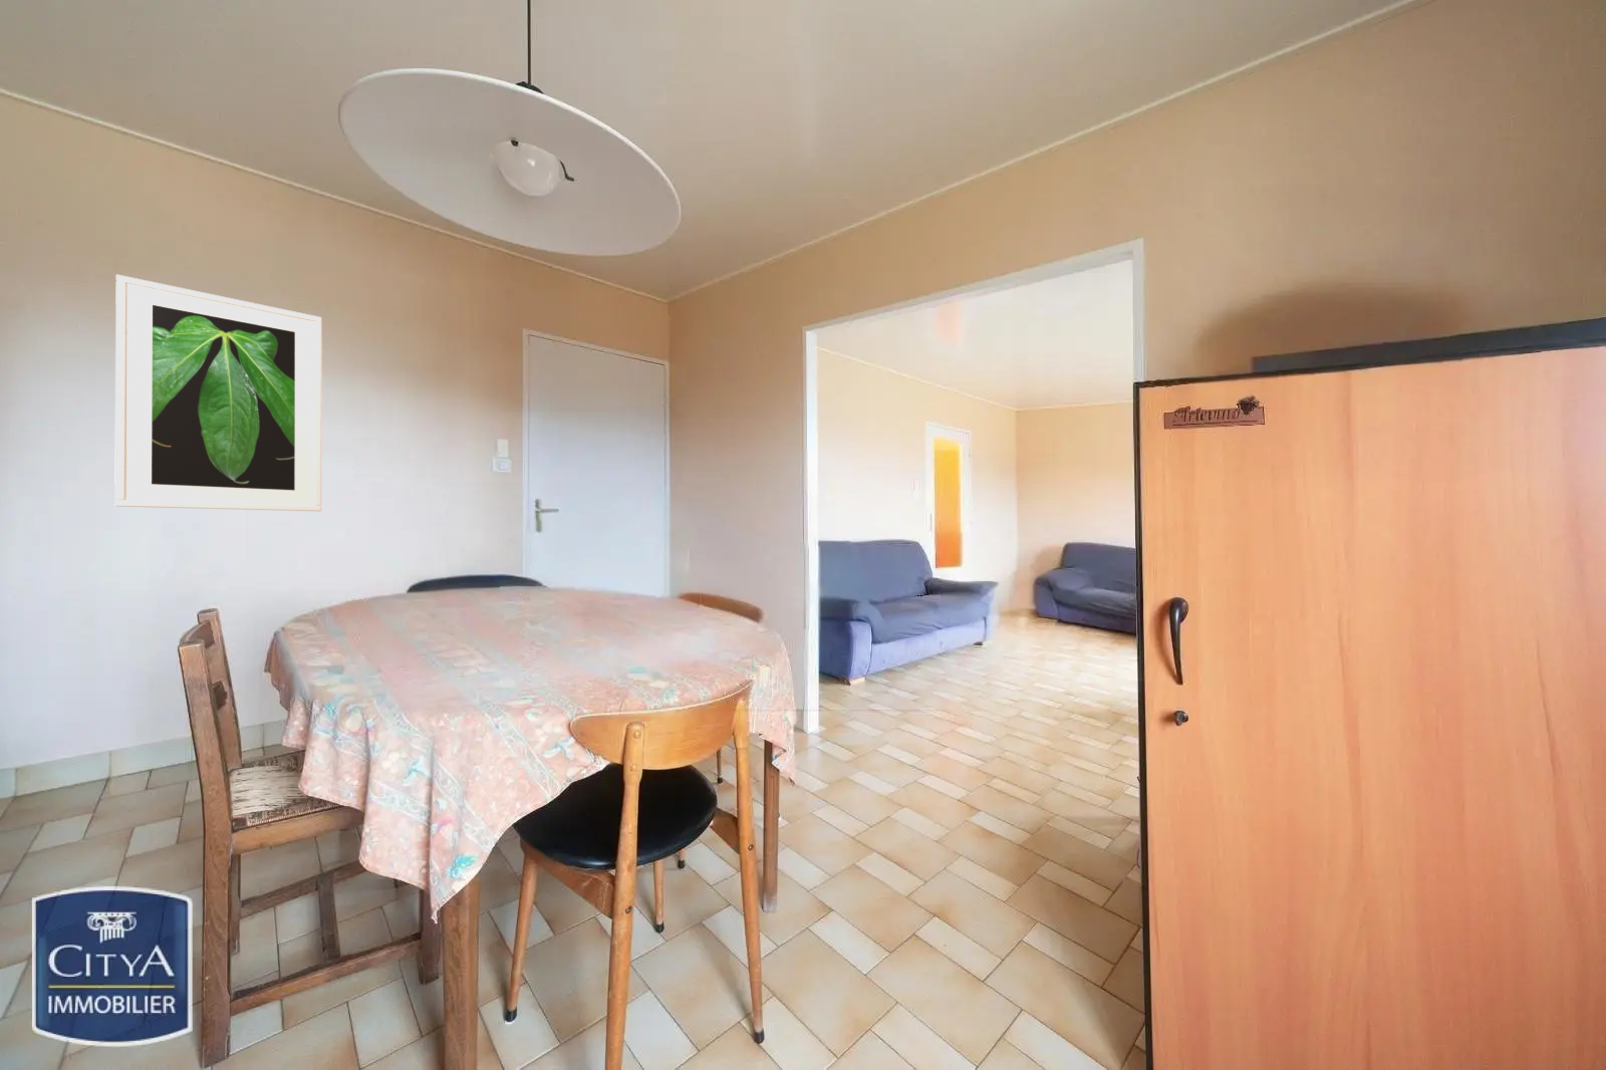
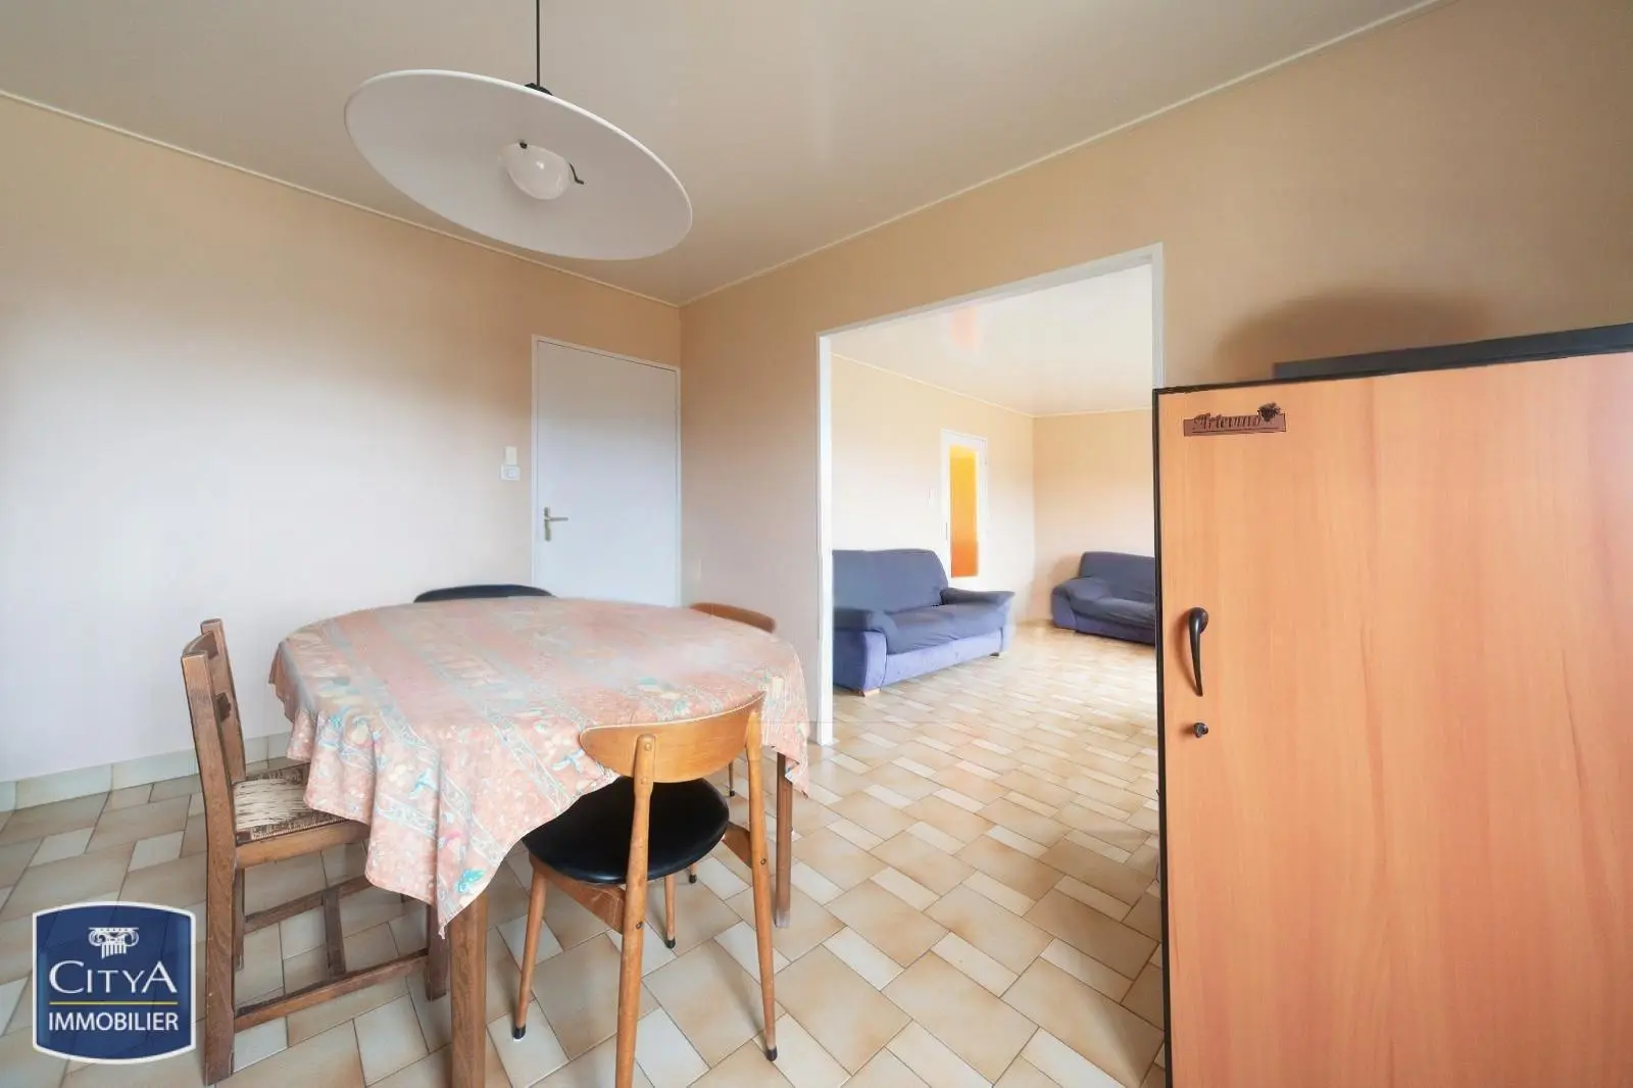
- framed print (228, 402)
